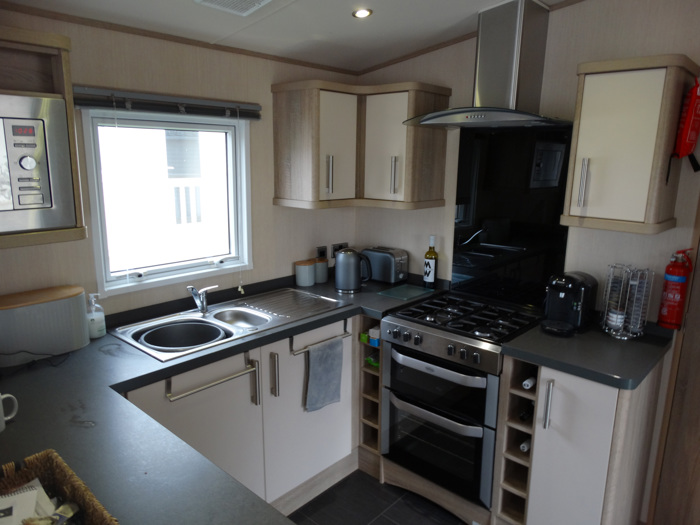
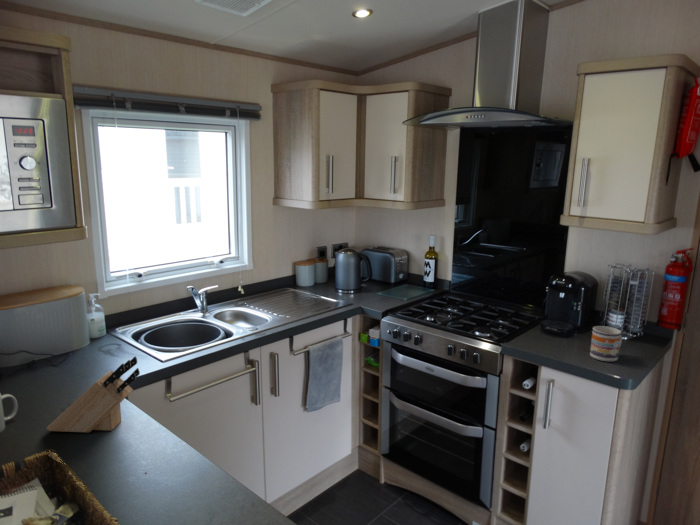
+ knife block (95, 392)
+ mug (608, 343)
